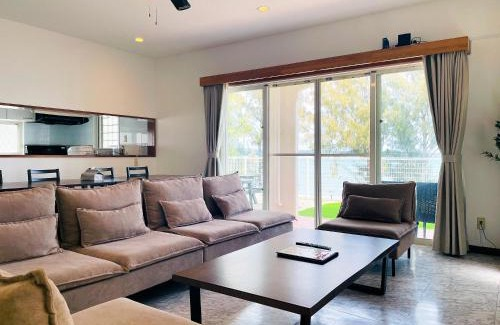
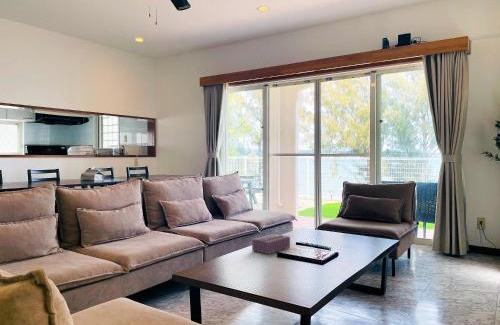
+ tissue box (271, 243)
